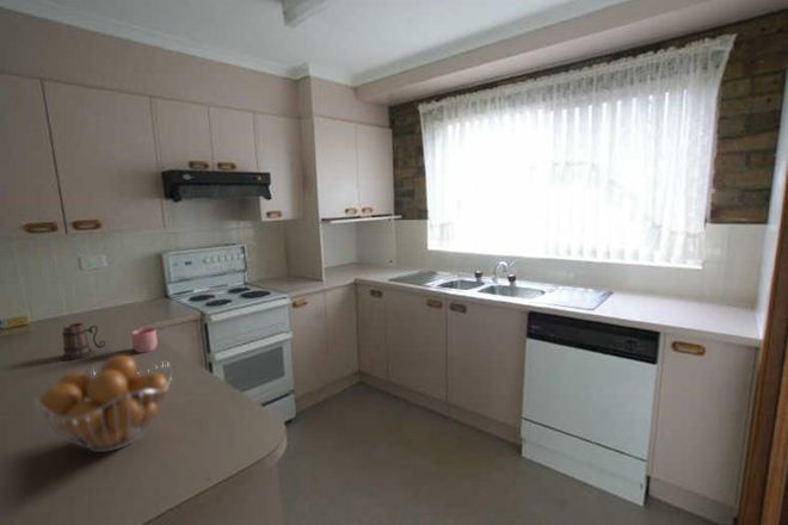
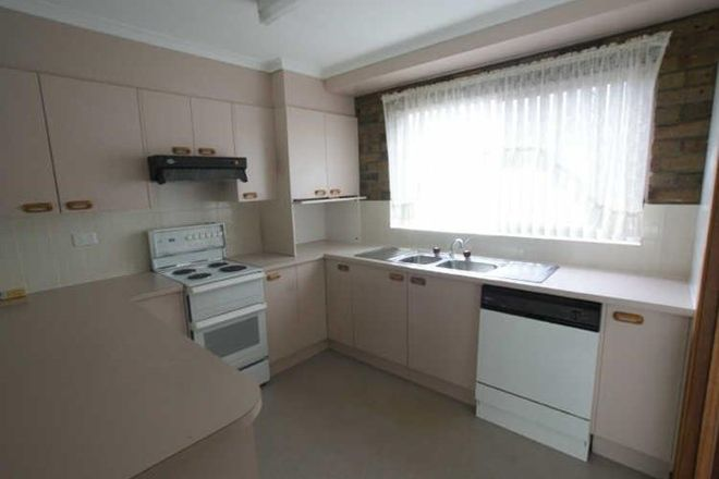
- fruit basket (111, 401)
- mug (81, 339)
- mug (143, 339)
